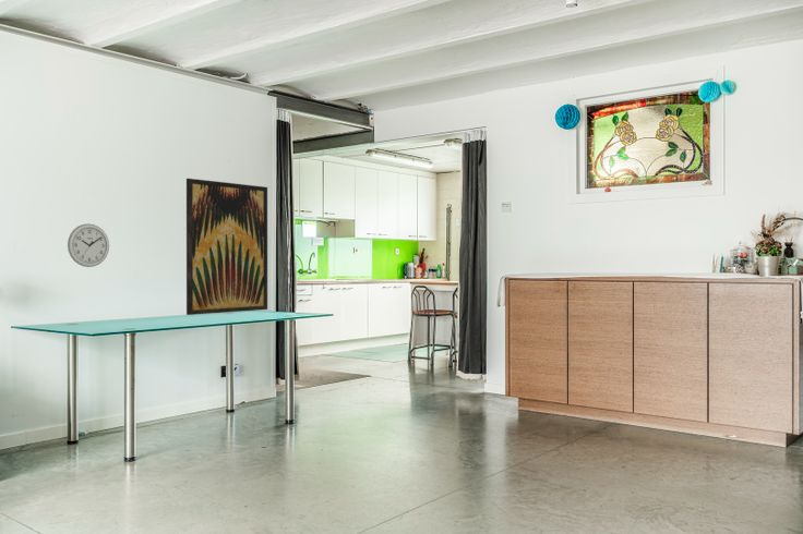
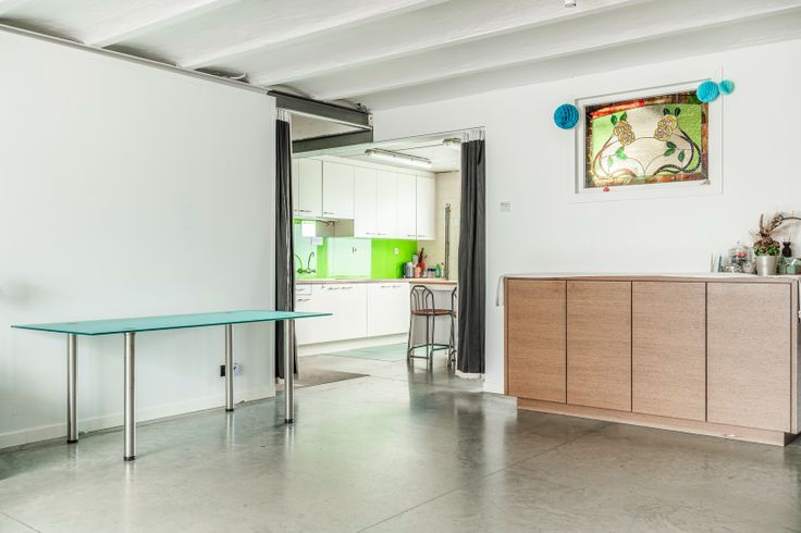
- wall art (229, 247)
- wall clock (88, 245)
